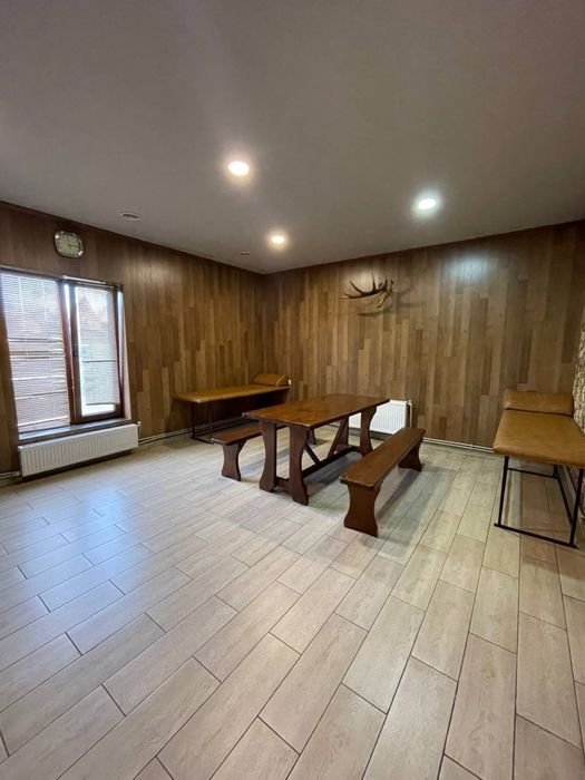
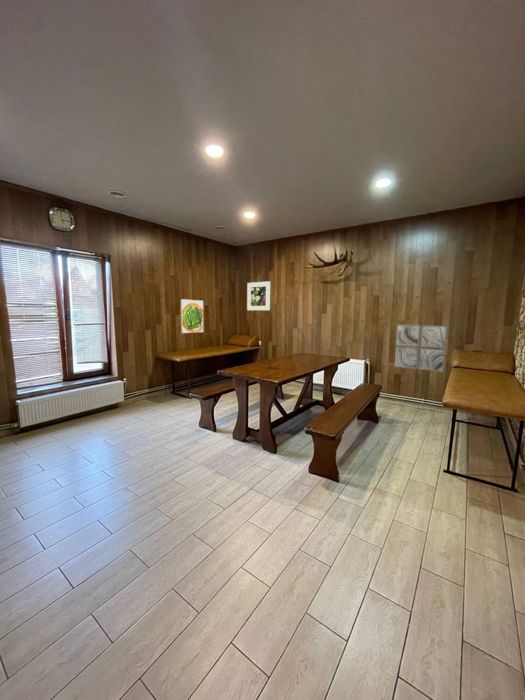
+ wall art (420, 346)
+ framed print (192, 316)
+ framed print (258, 296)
